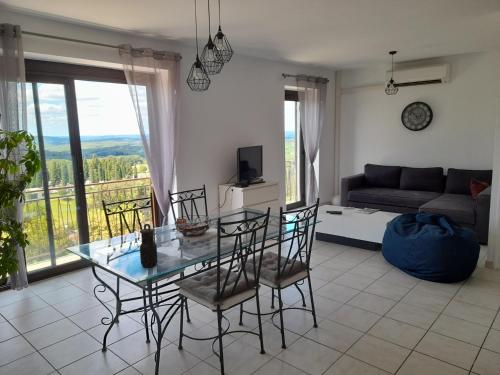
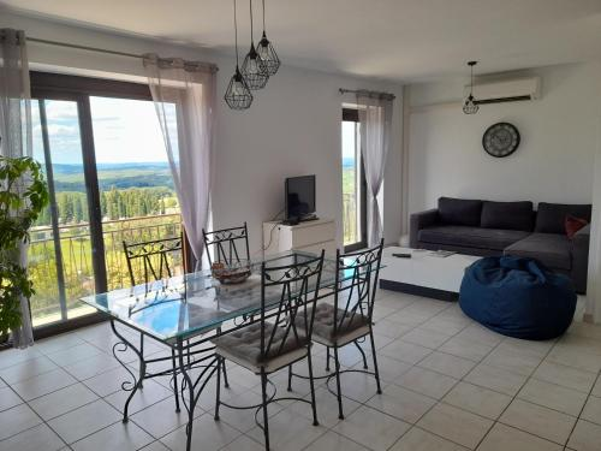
- teapot (148, 244)
